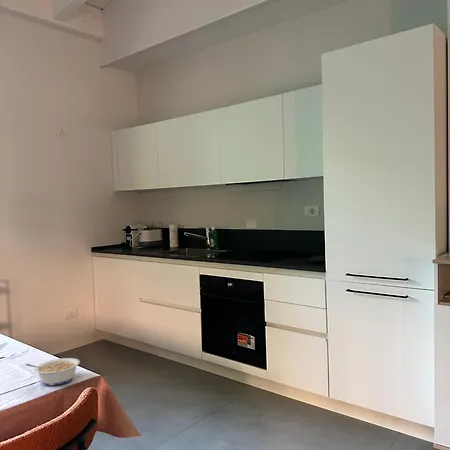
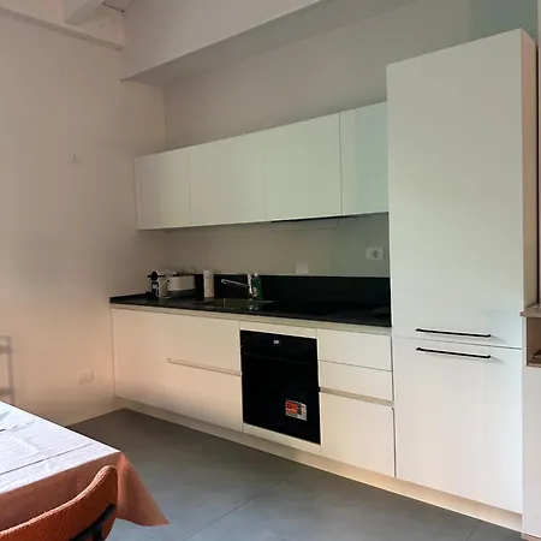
- legume (55, 371)
